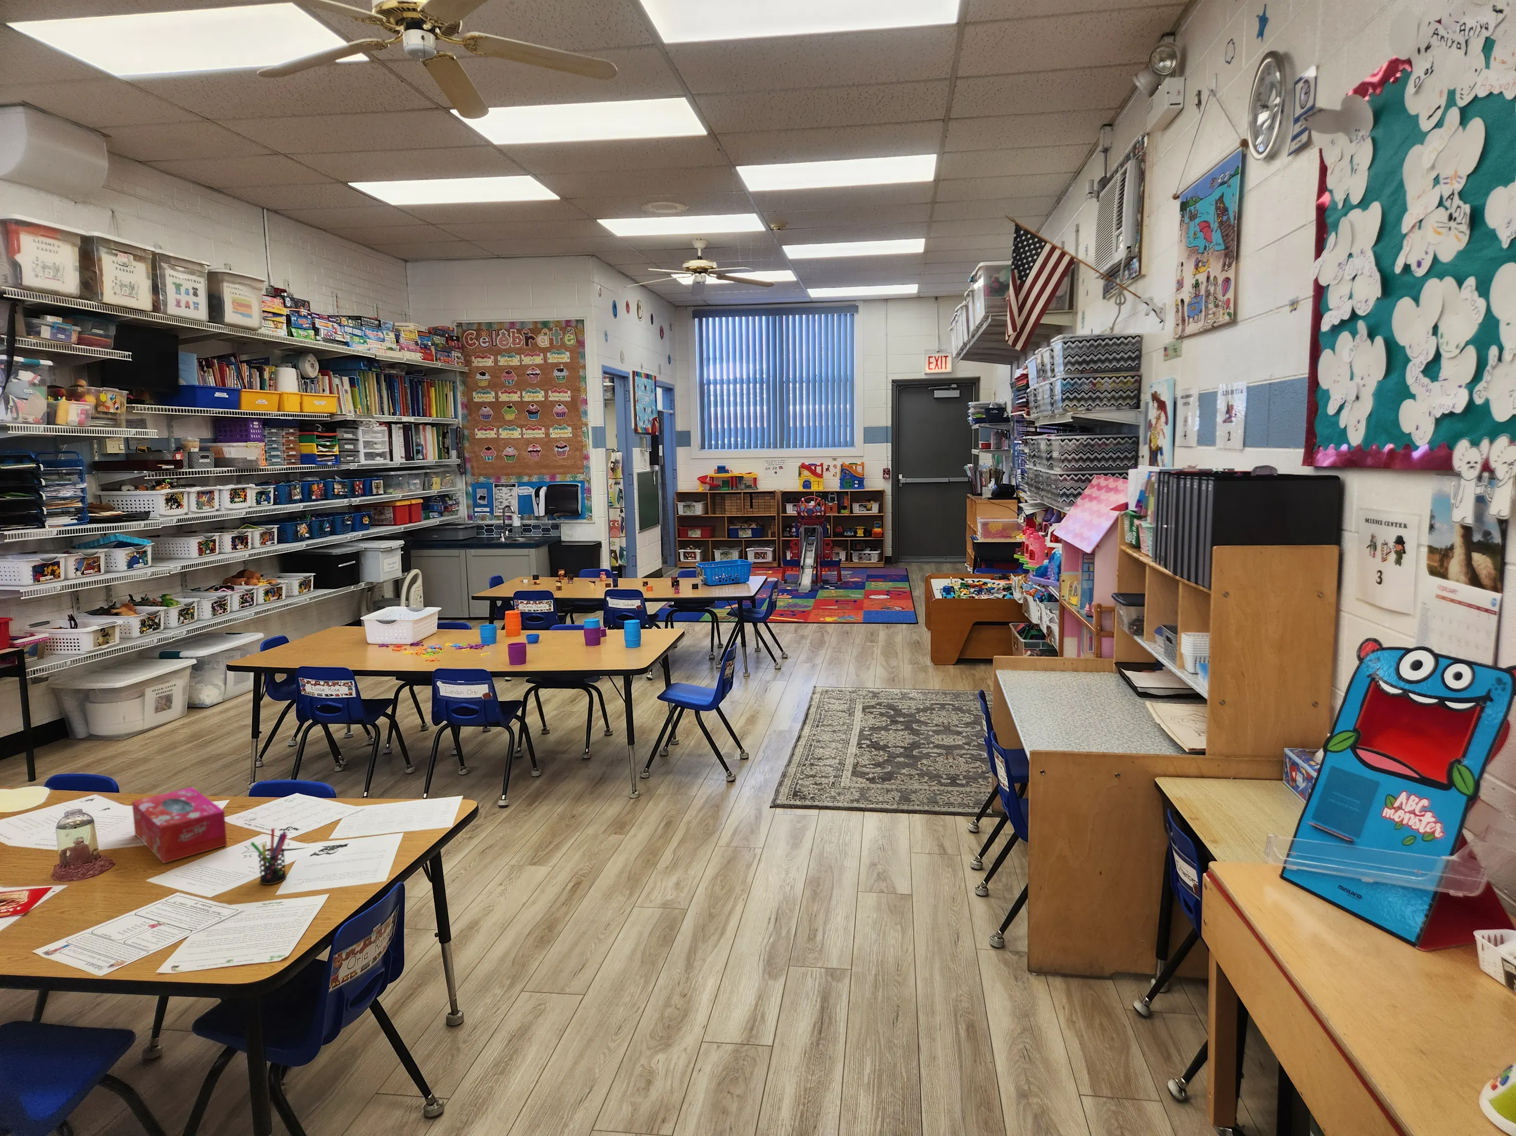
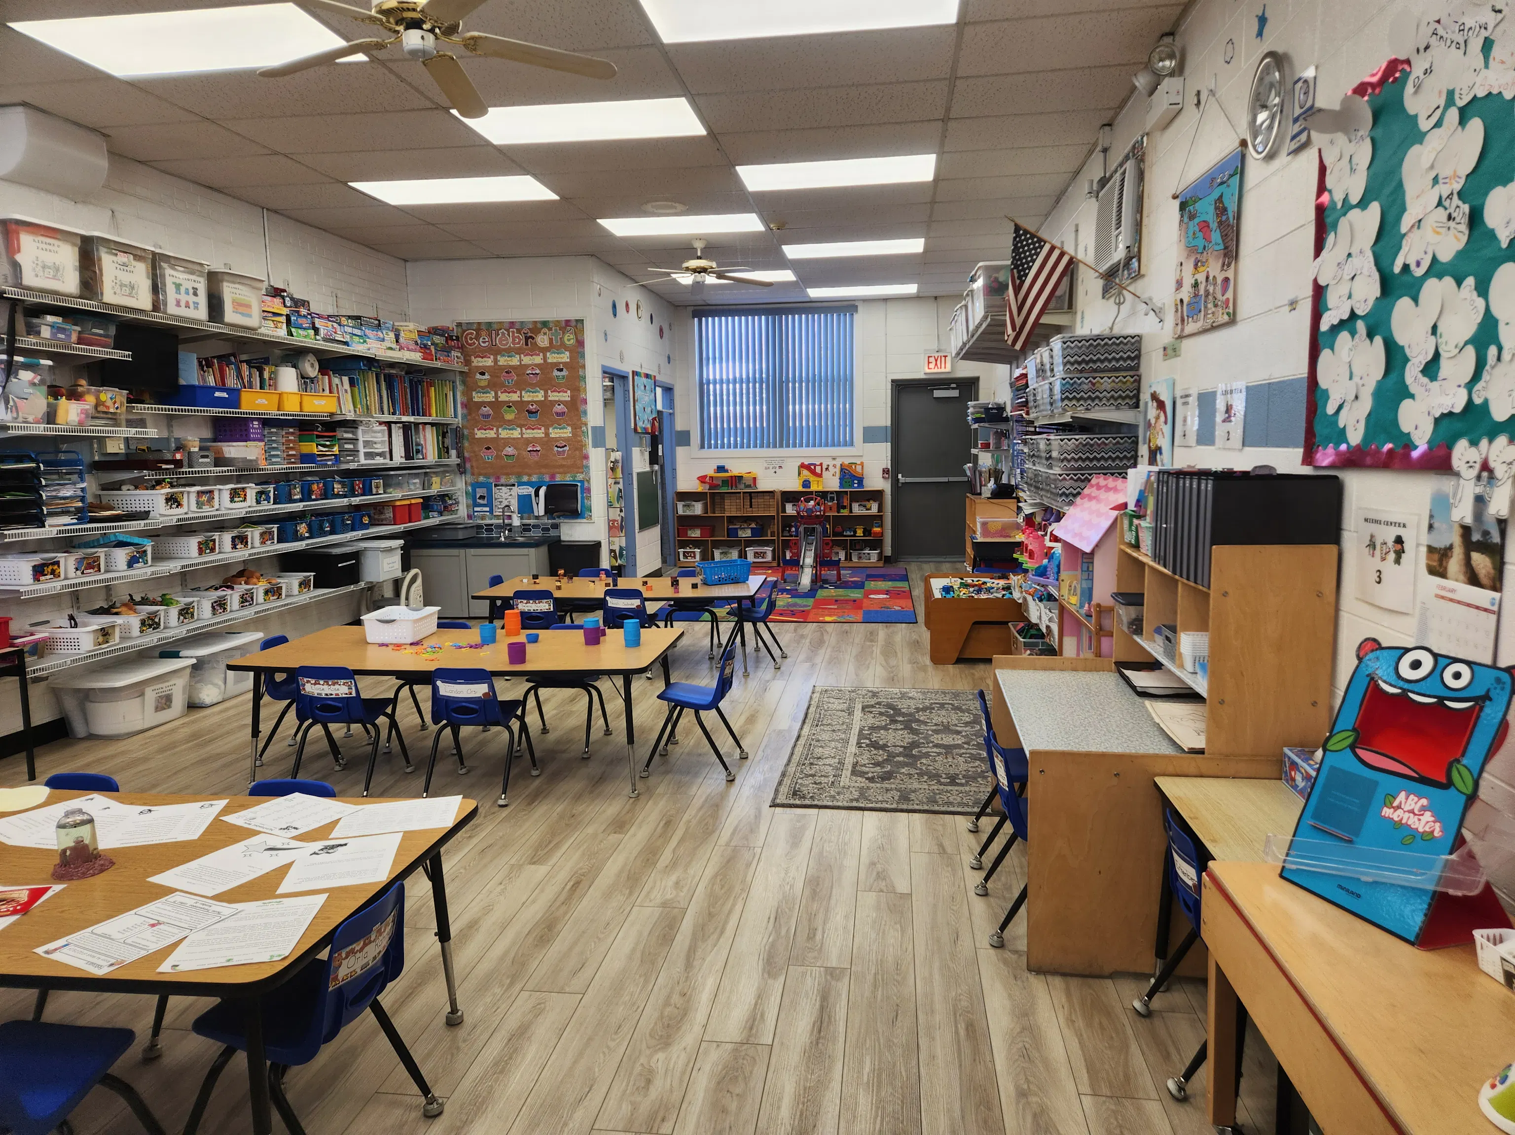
- tissue box (179, 822)
- pen holder (269, 856)
